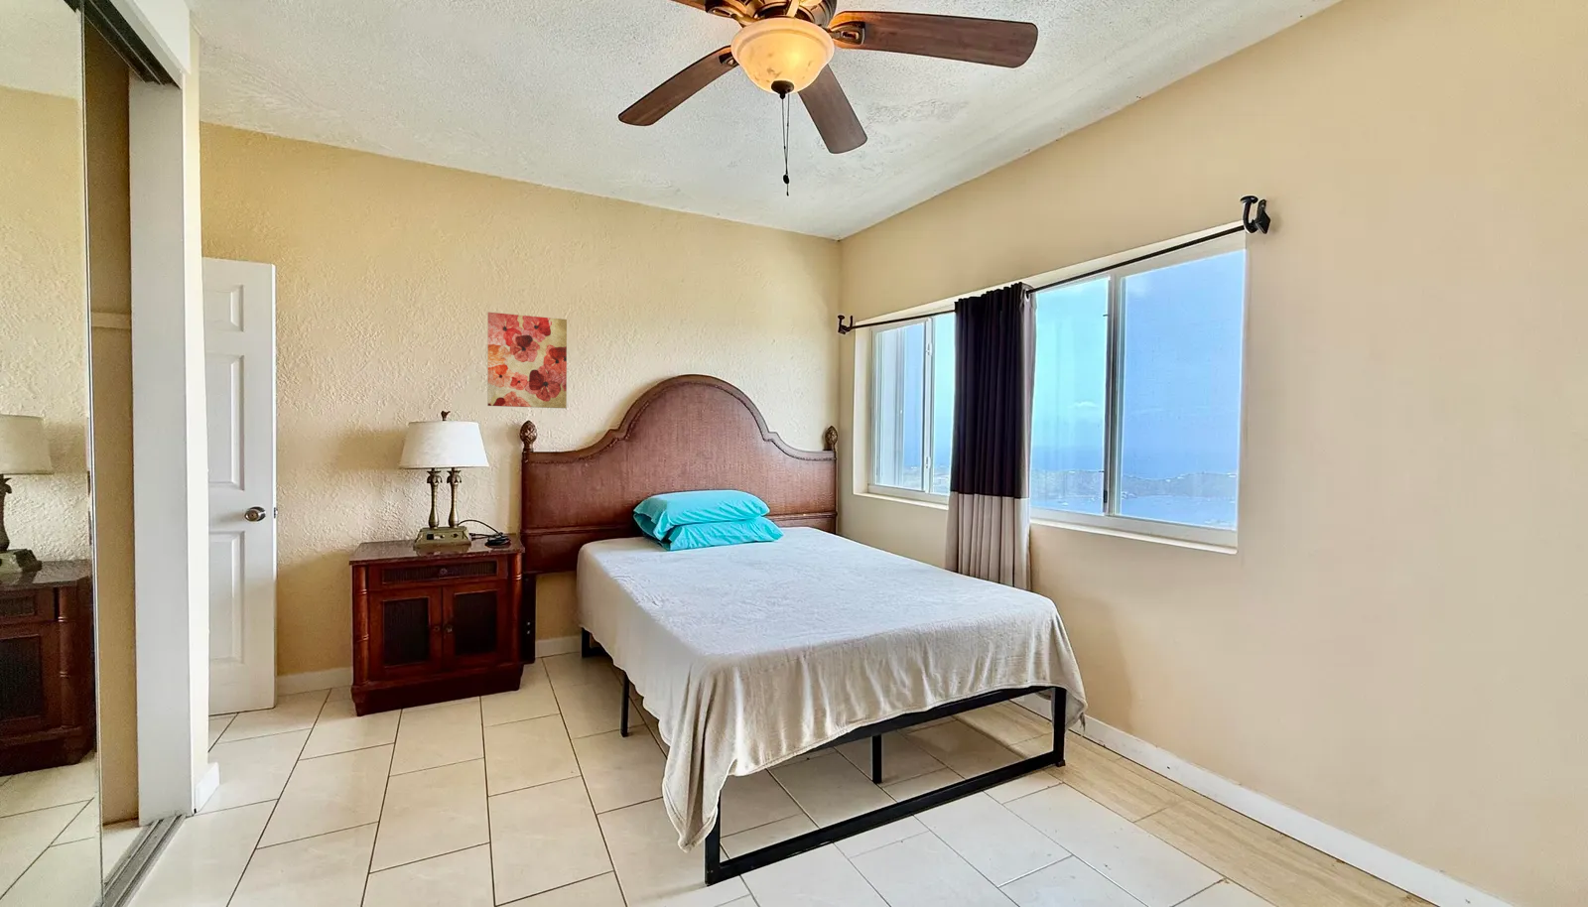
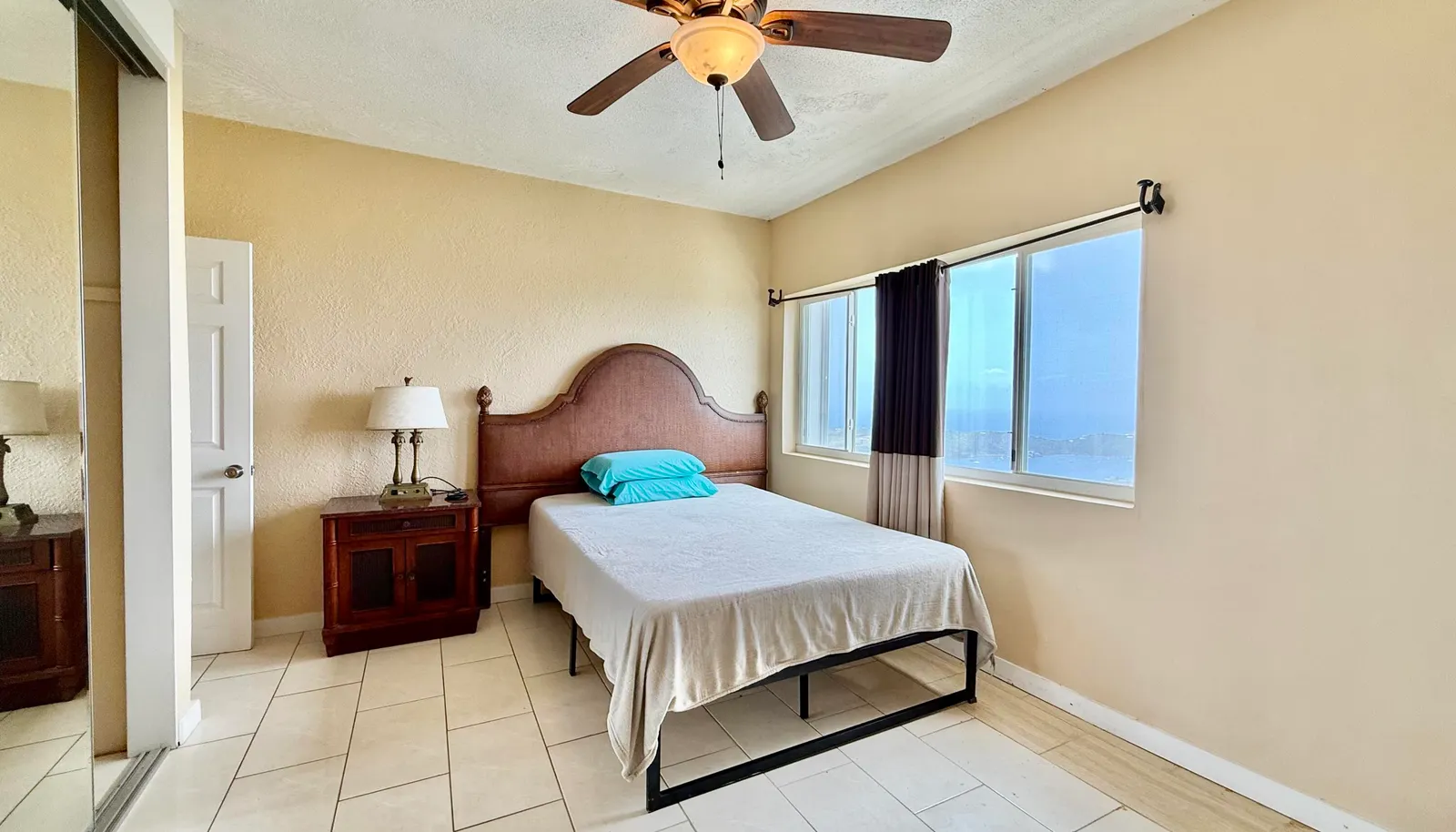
- wall art (528, 361)
